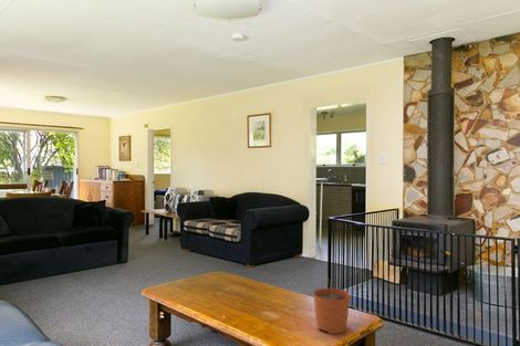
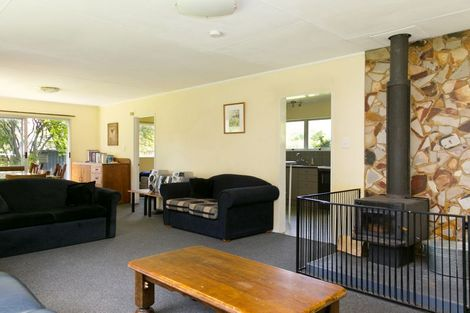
- plant pot (331, 302)
